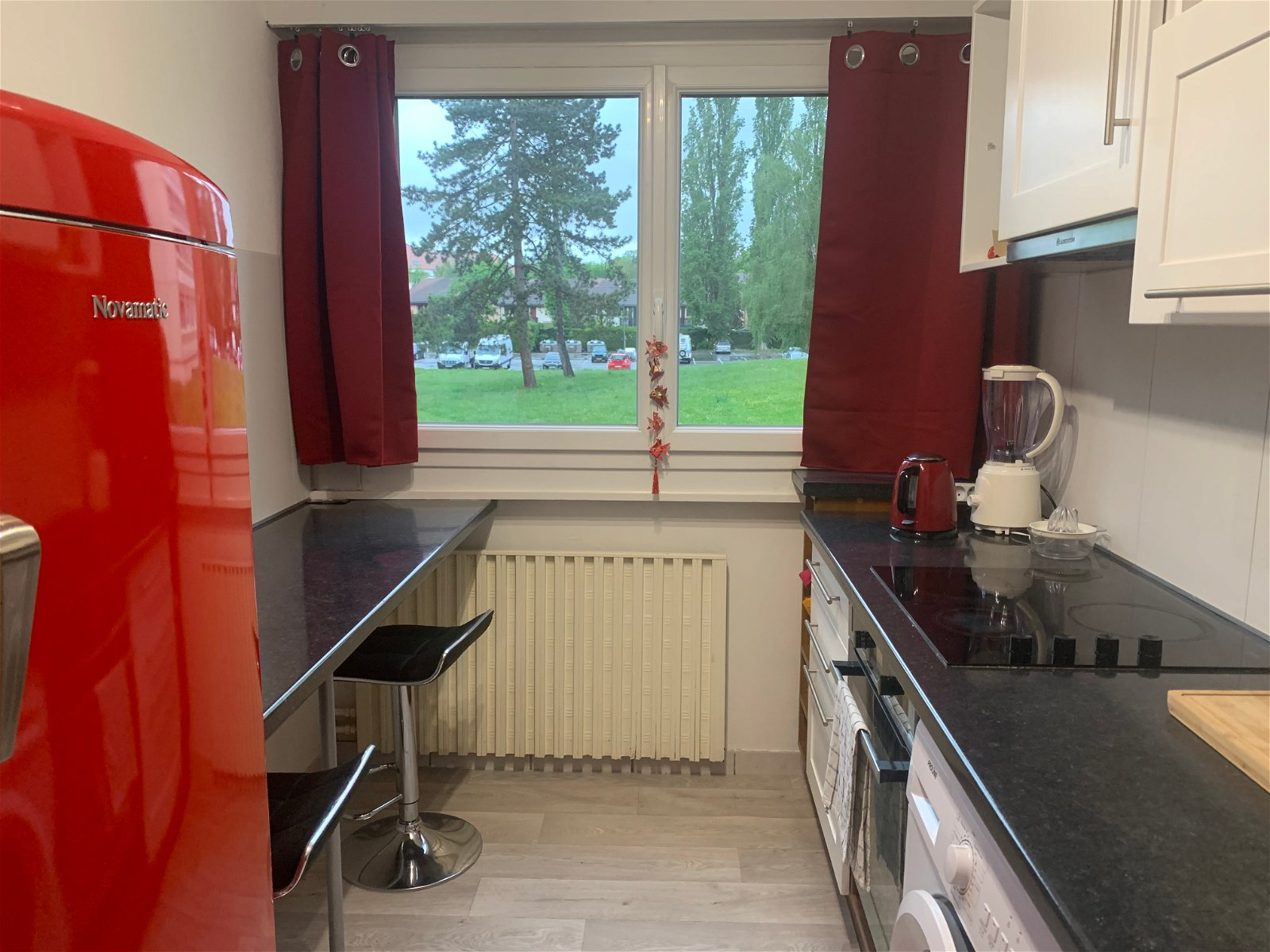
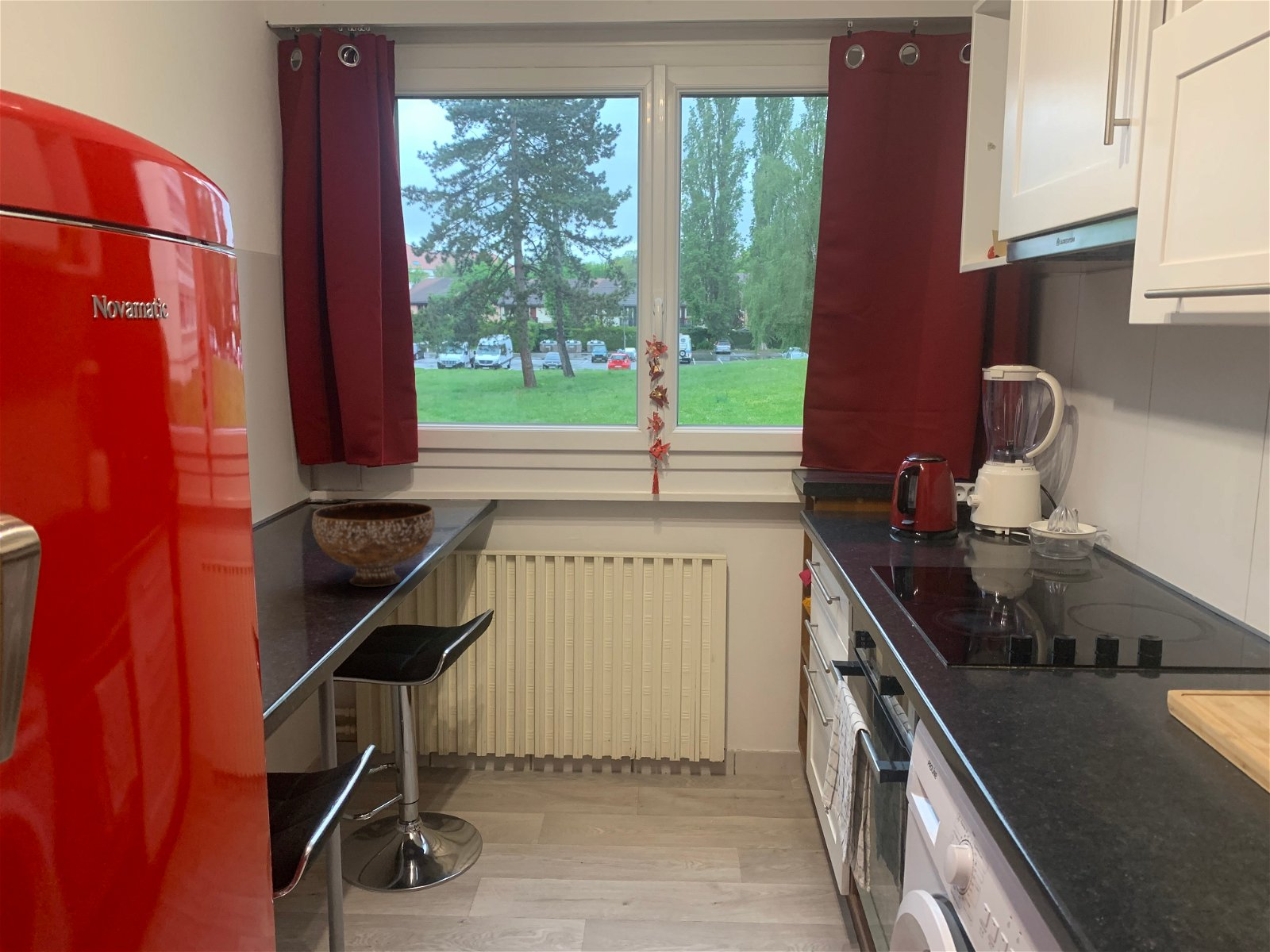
+ bowl (375, 545)
